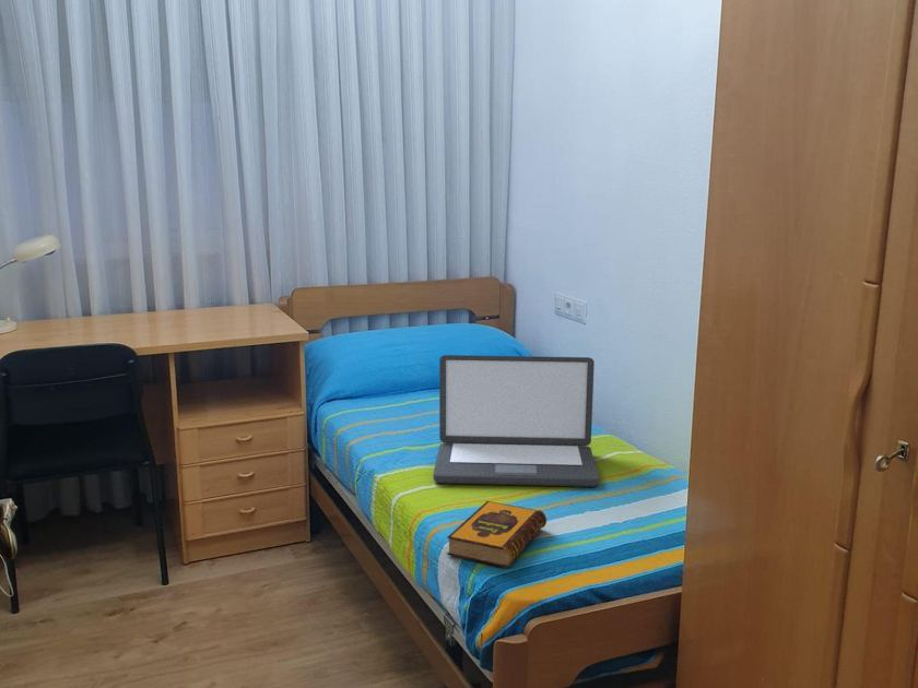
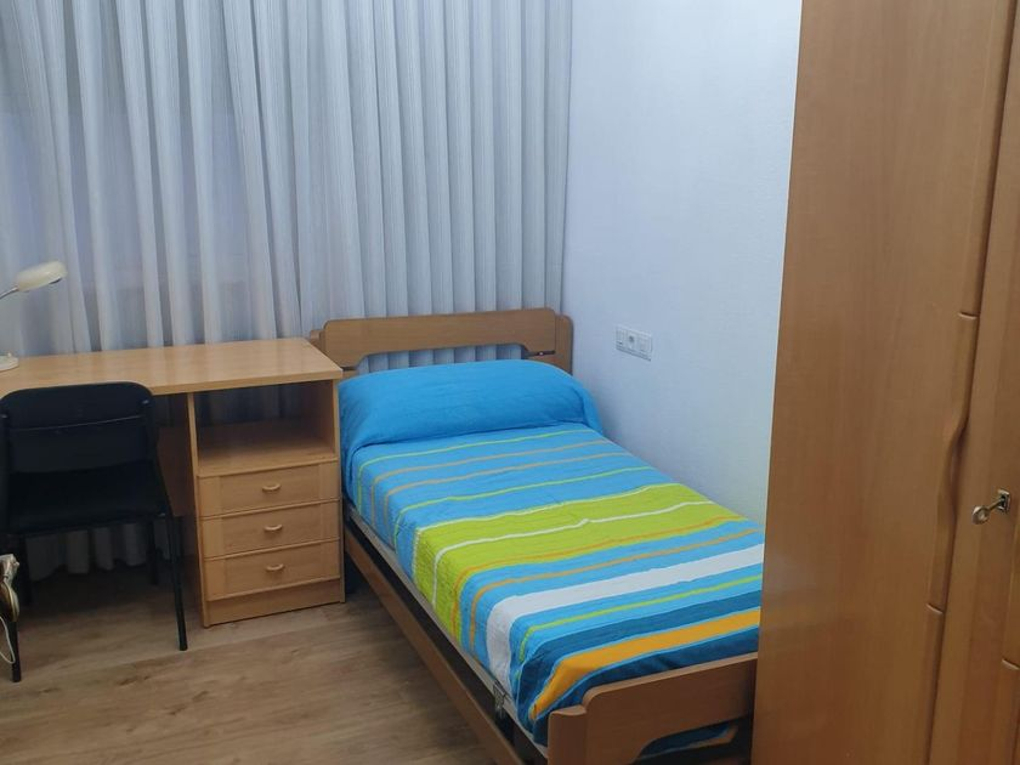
- laptop (516, 418)
- hardback book (498, 532)
